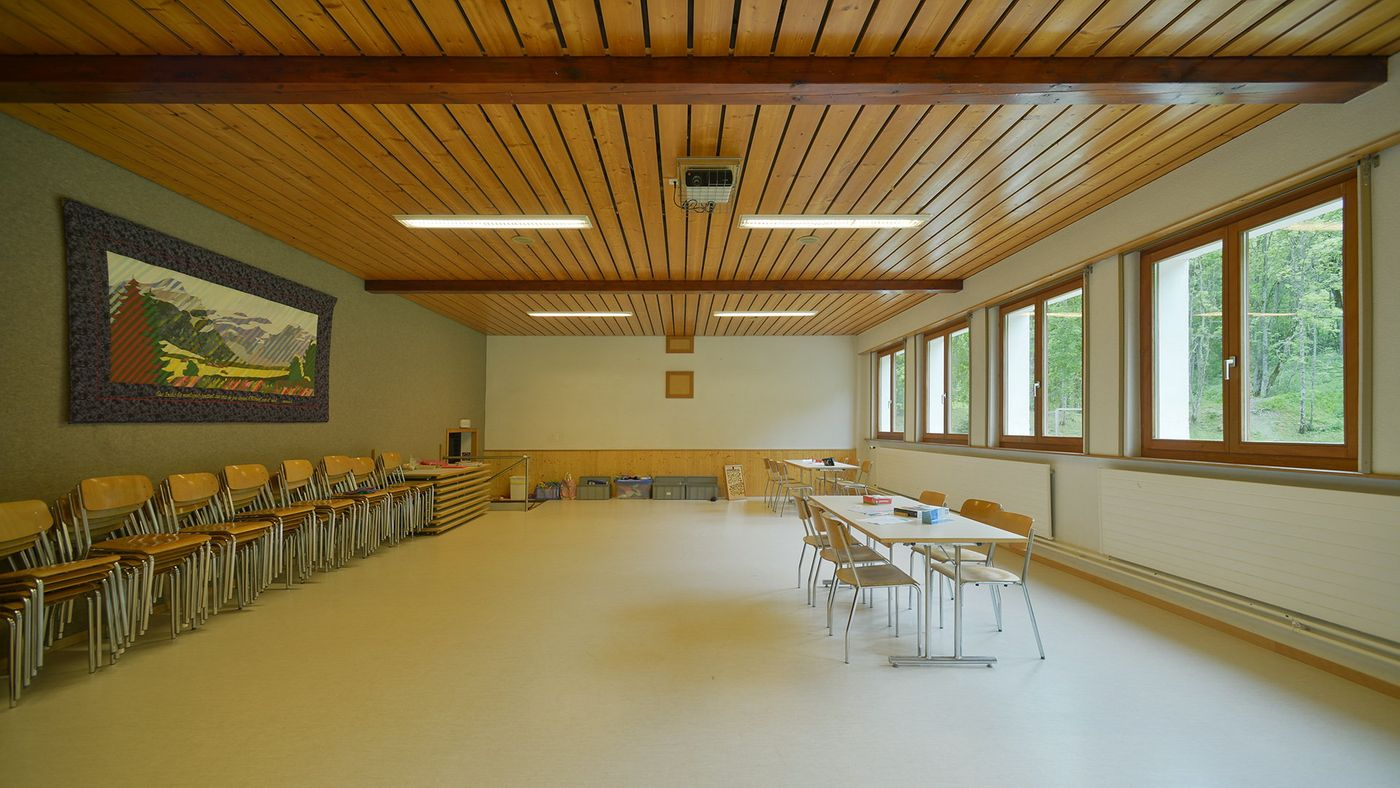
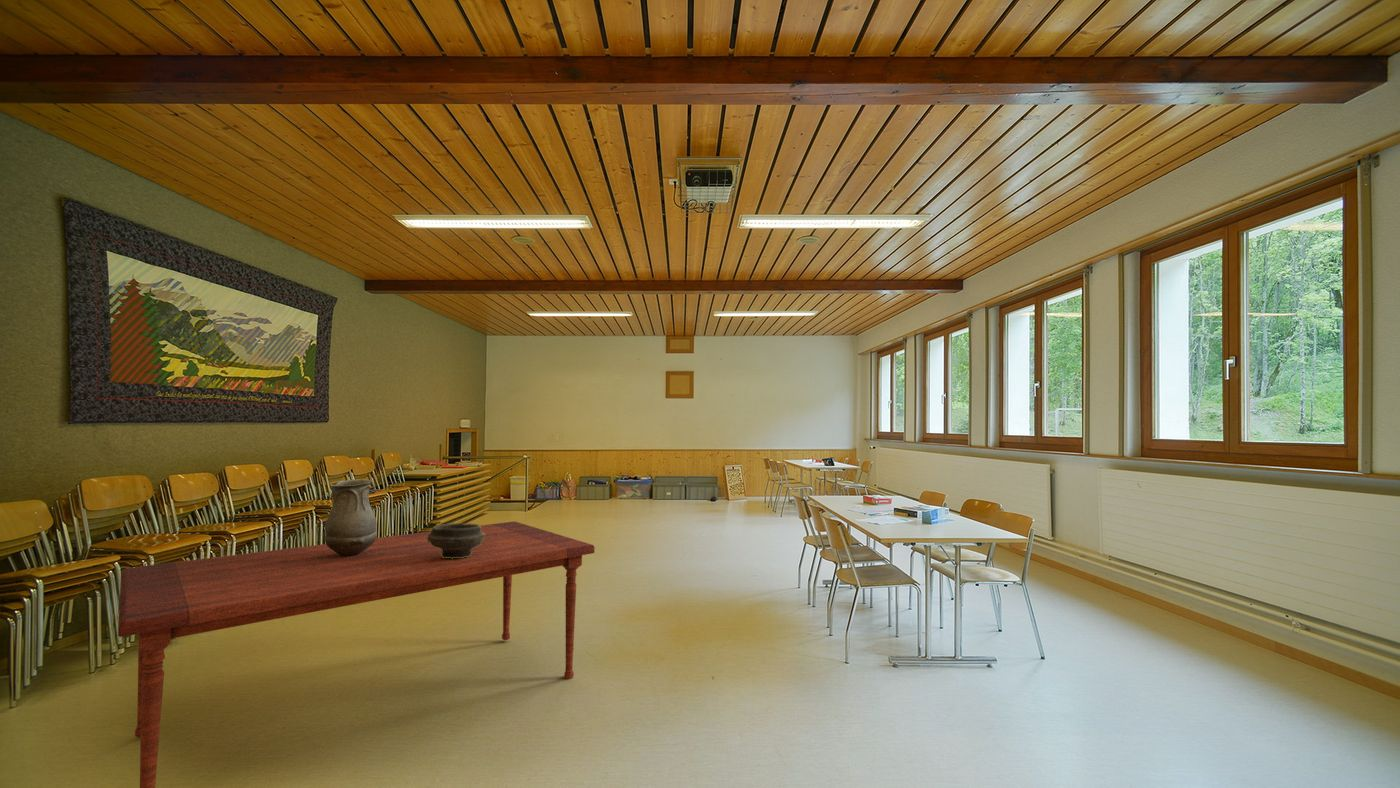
+ dining table (374, 600)
+ vase (351, 517)
+ bowl (456, 540)
